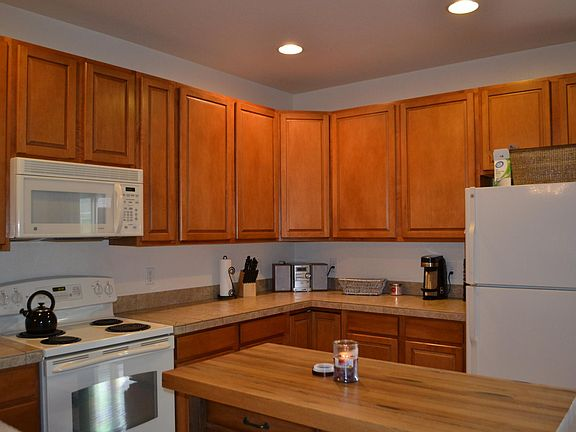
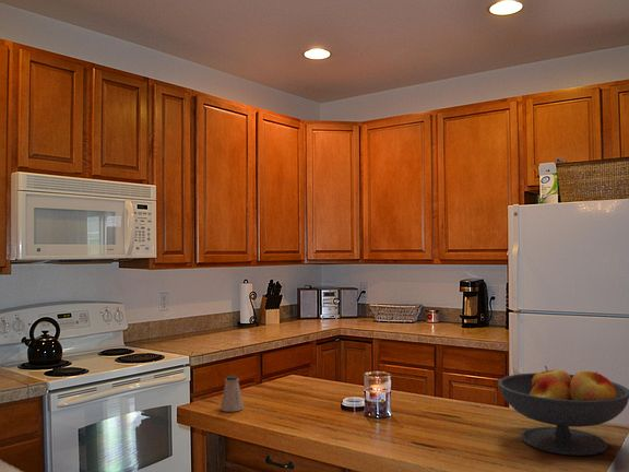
+ fruit bowl (561, 403)
+ saltshaker (232, 392)
